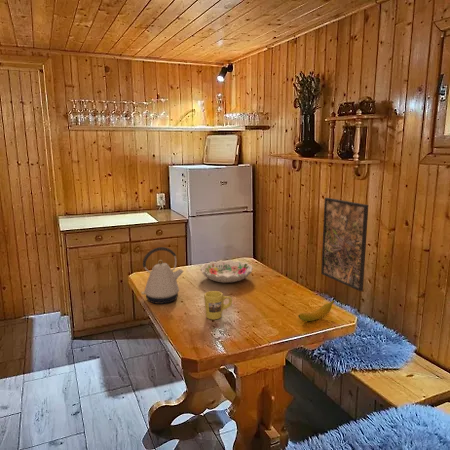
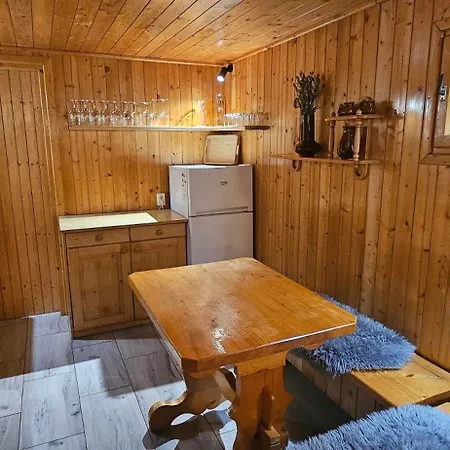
- kettle (162, 273)
- mug (218, 304)
- banana (316, 311)
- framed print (342, 242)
- decorative bowl (226, 273)
